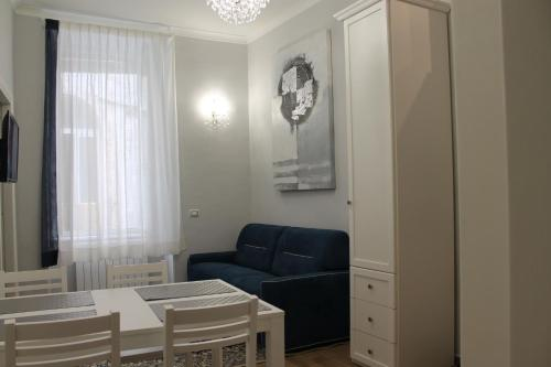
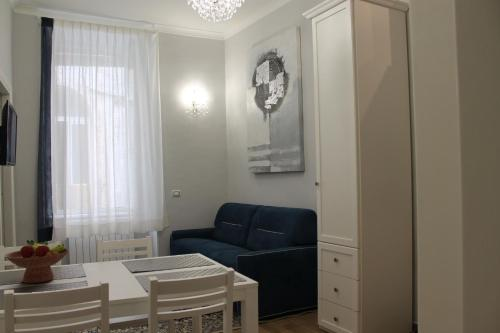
+ fruit bowl (38, 260)
